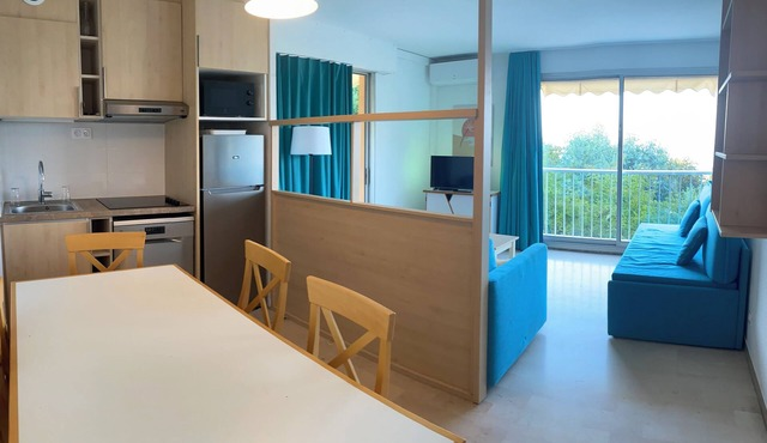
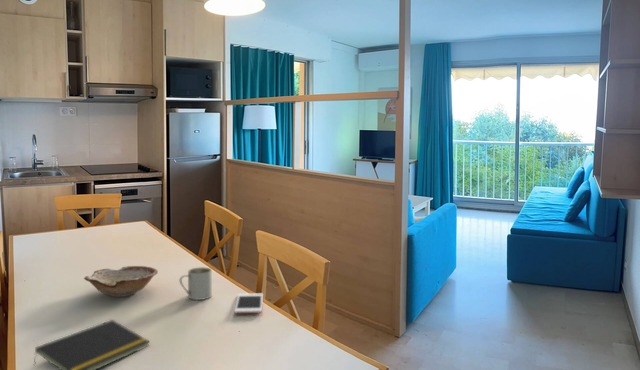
+ mug (195, 284)
+ cell phone (249, 302)
+ notepad (95, 346)
+ bowl (123, 282)
